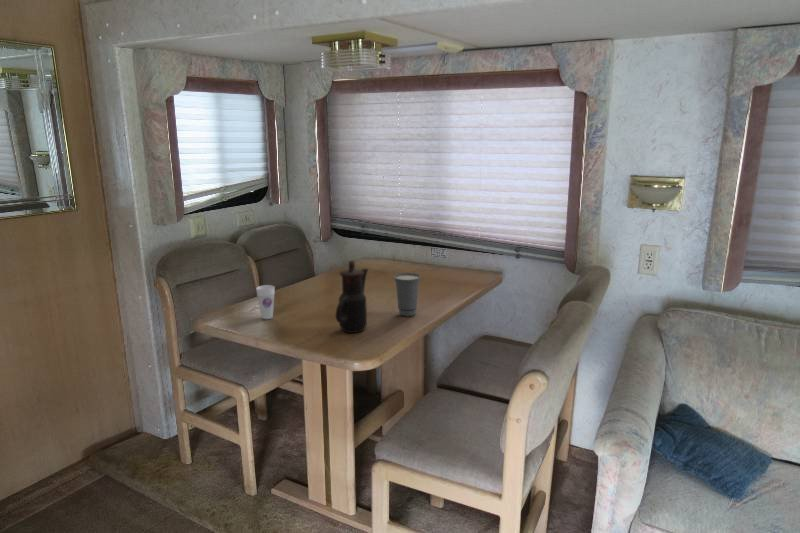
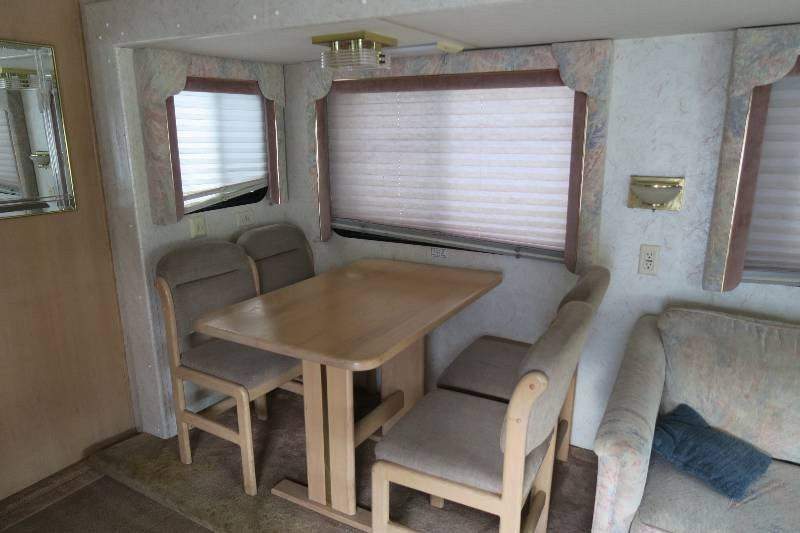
- teapot (352, 295)
- cup (266, 302)
- cup (407, 295)
